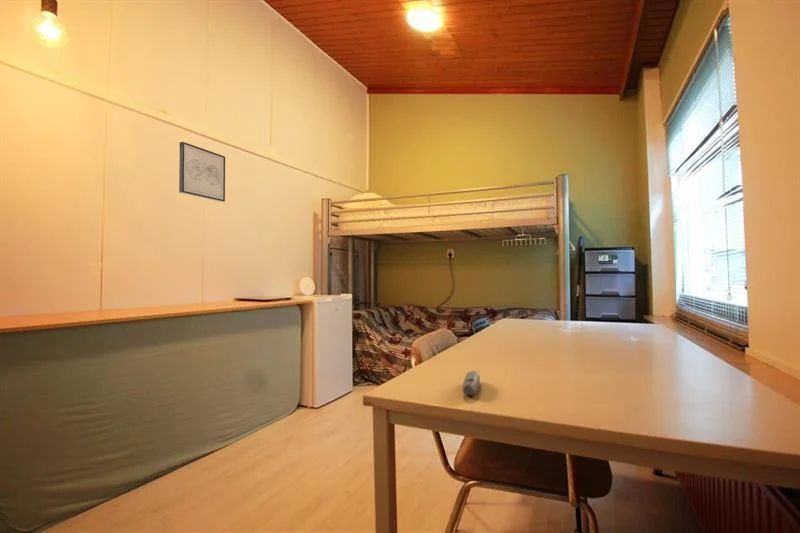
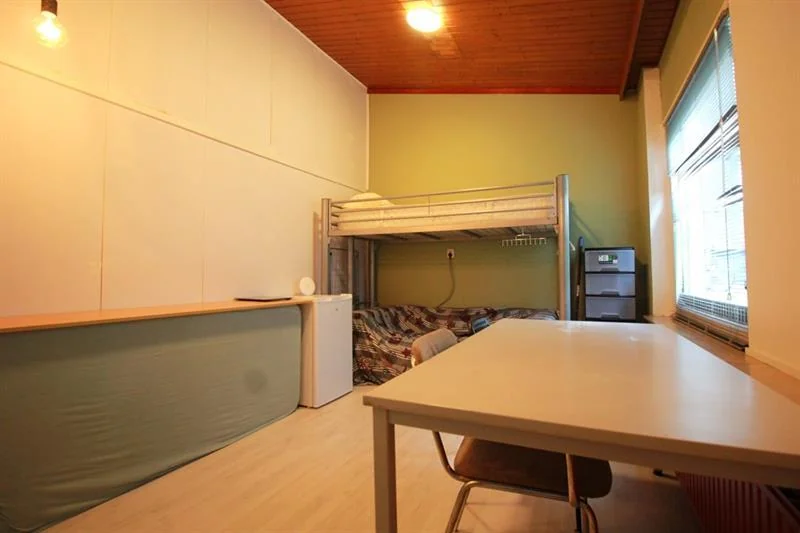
- wall art (203, 173)
- computer mouse (471, 380)
